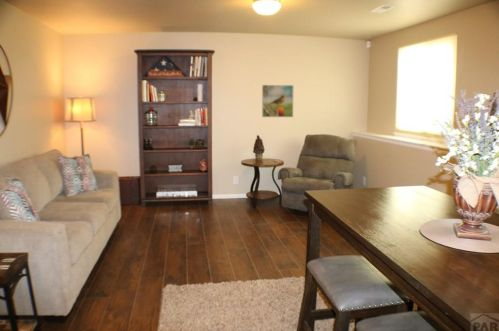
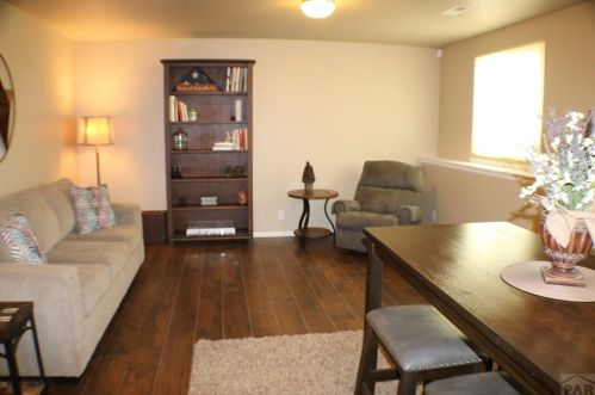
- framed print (277, 101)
